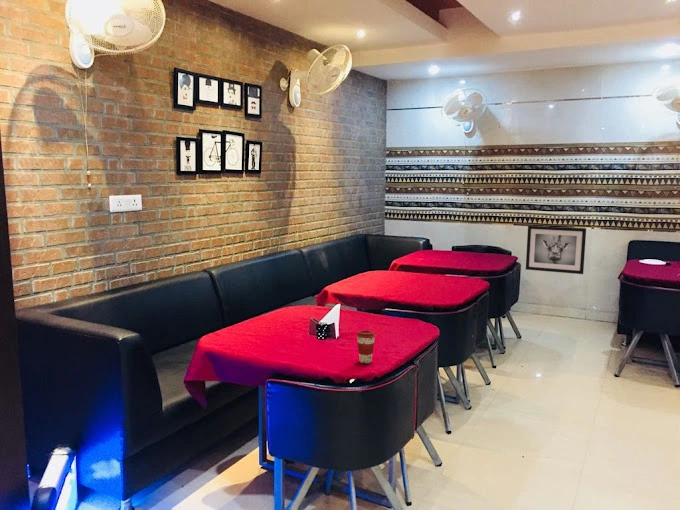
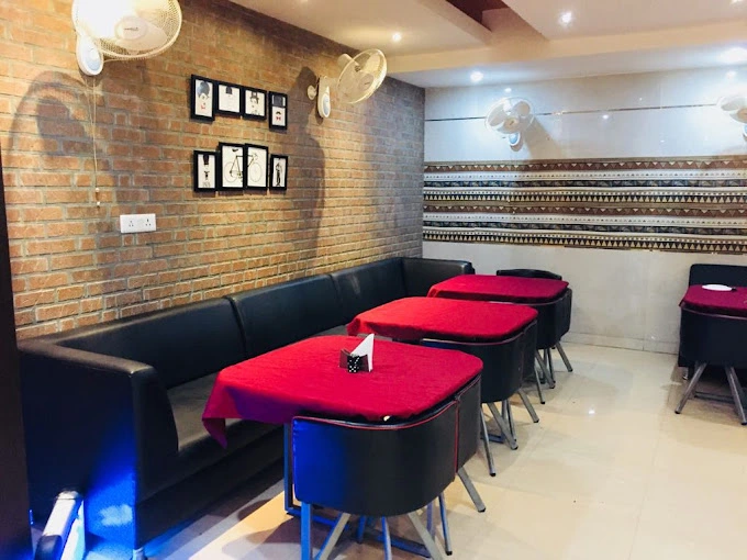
- wall art (555, 249)
- coffee cup (365, 346)
